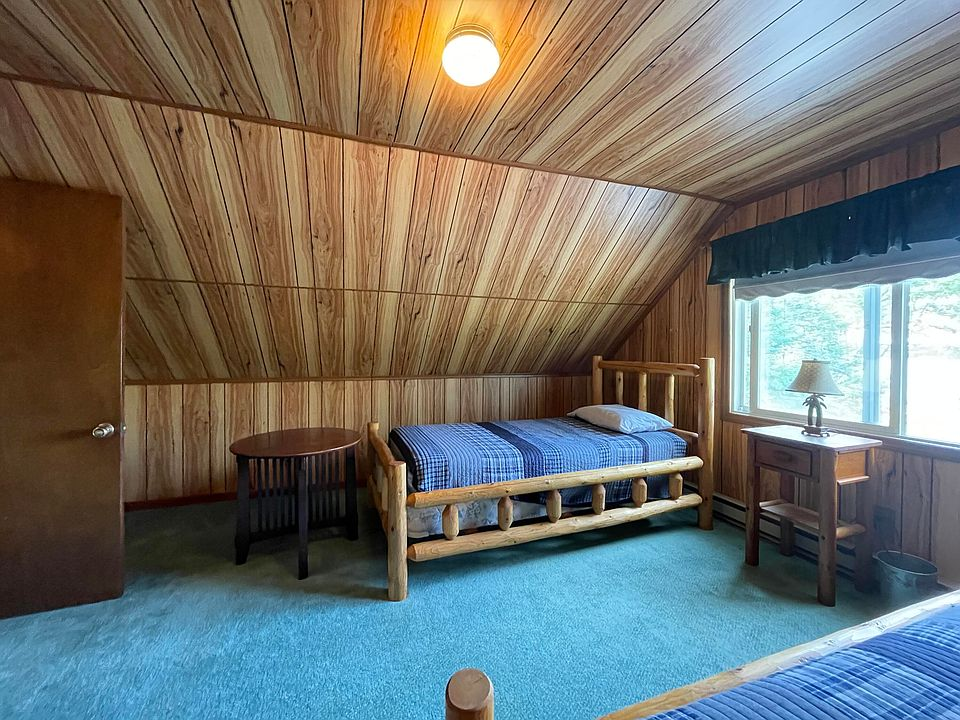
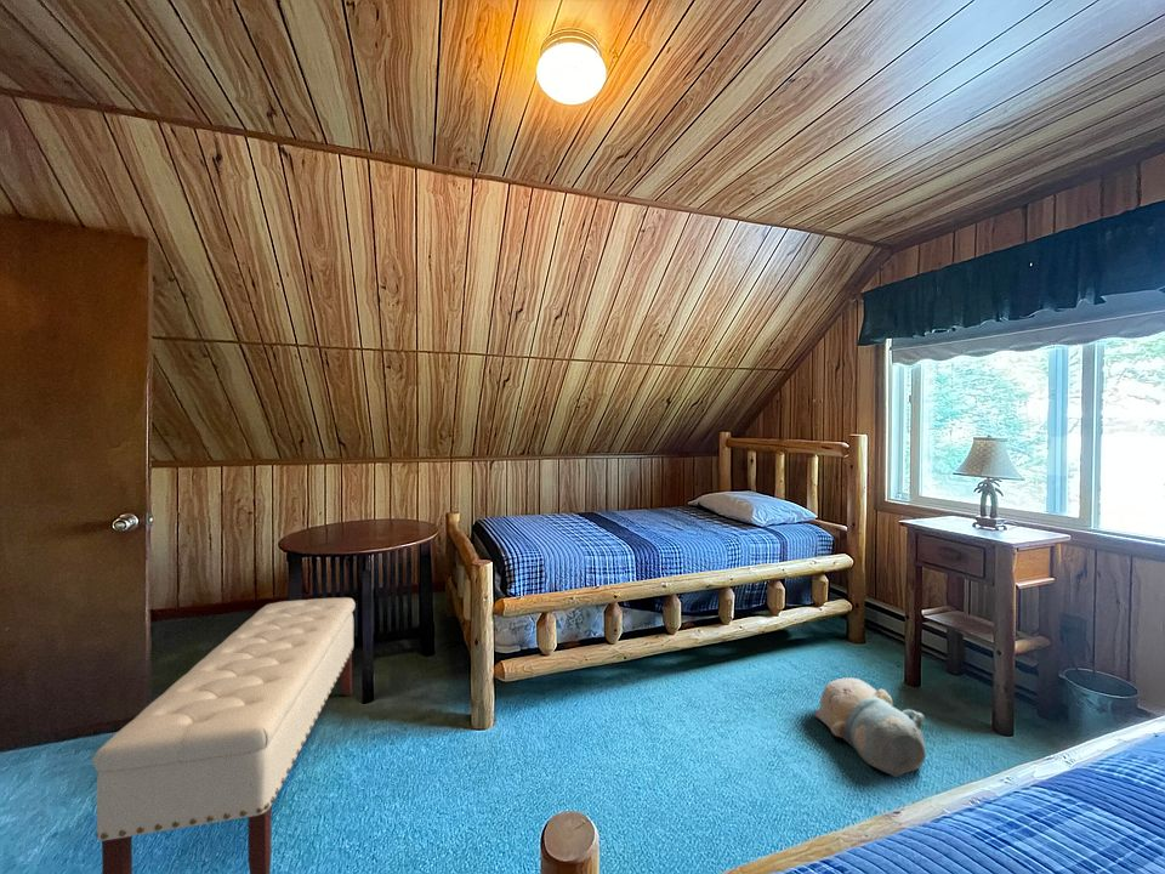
+ plush toy (865, 716)
+ bench (265, 709)
